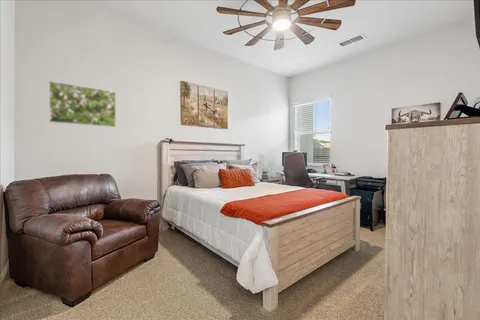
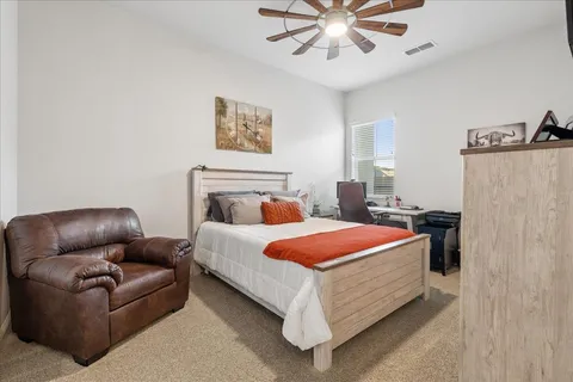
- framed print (84, 105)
